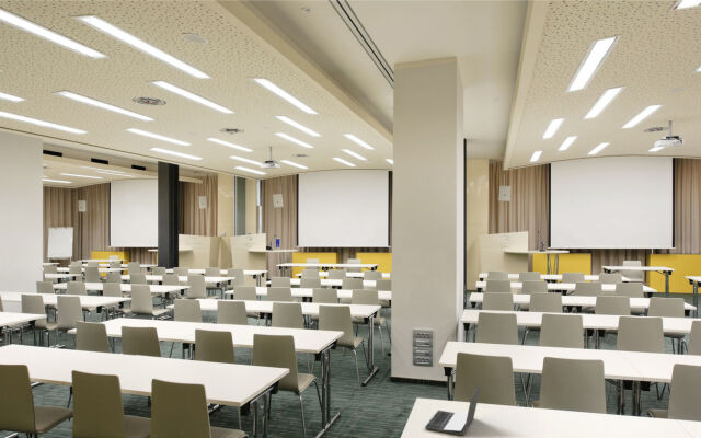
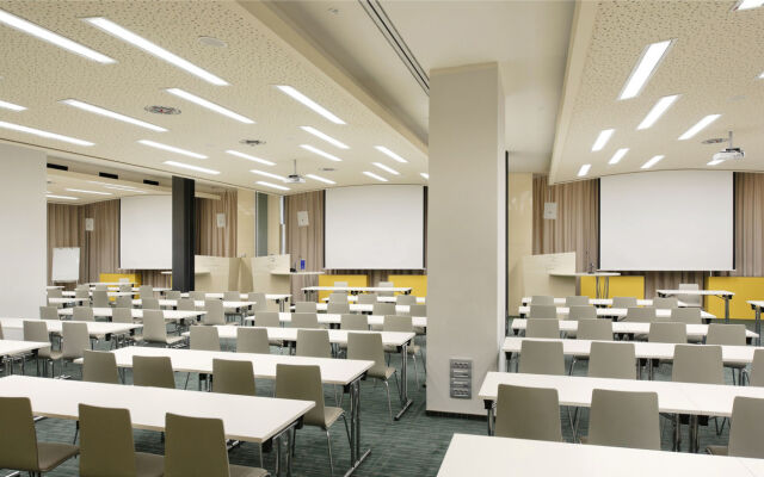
- laptop (450, 412)
